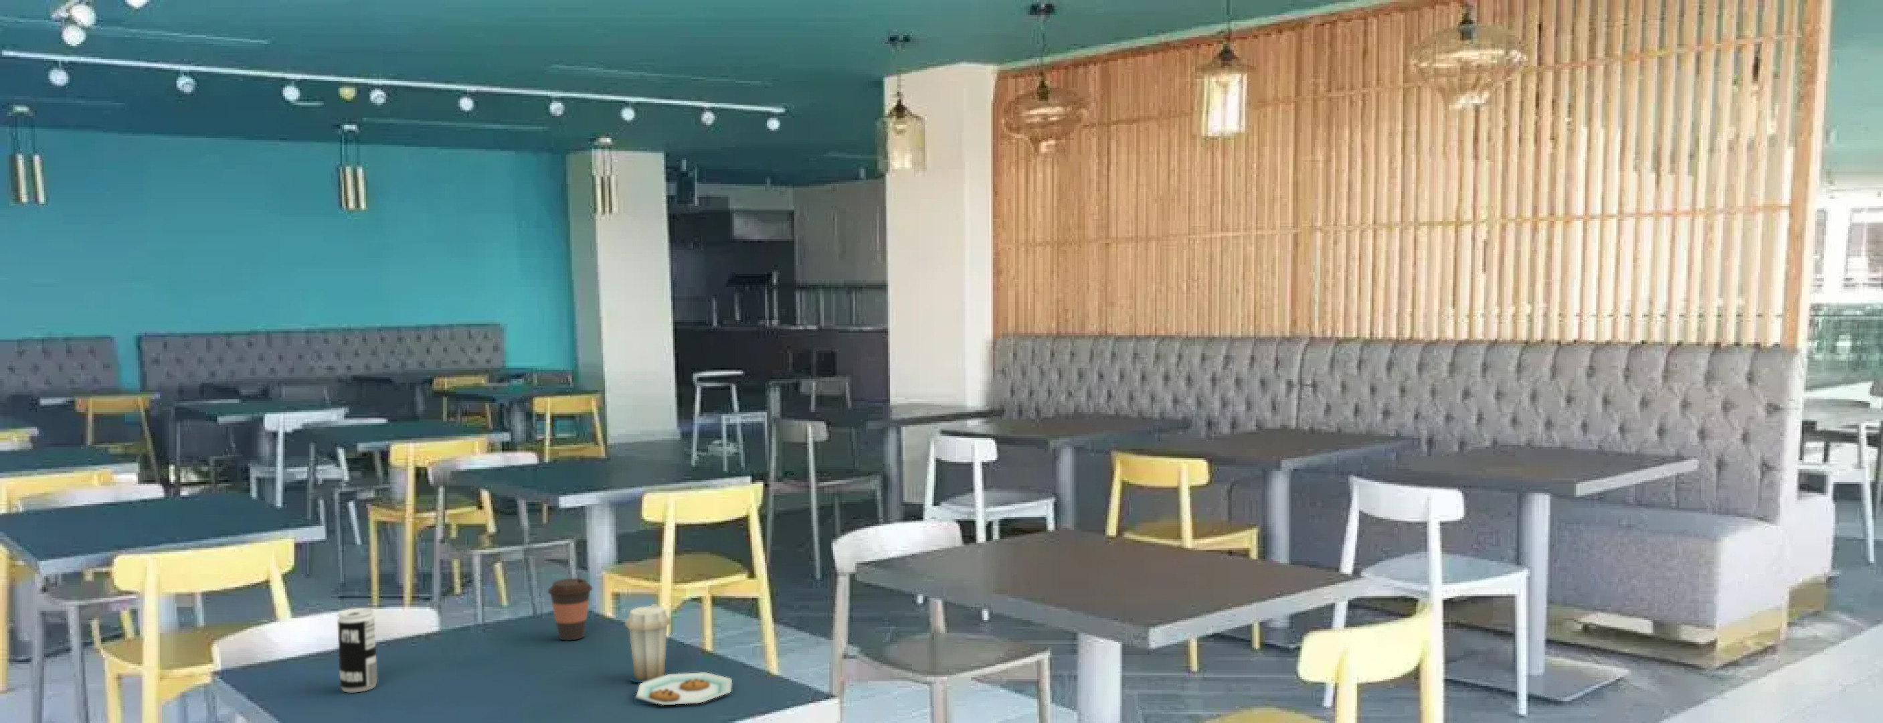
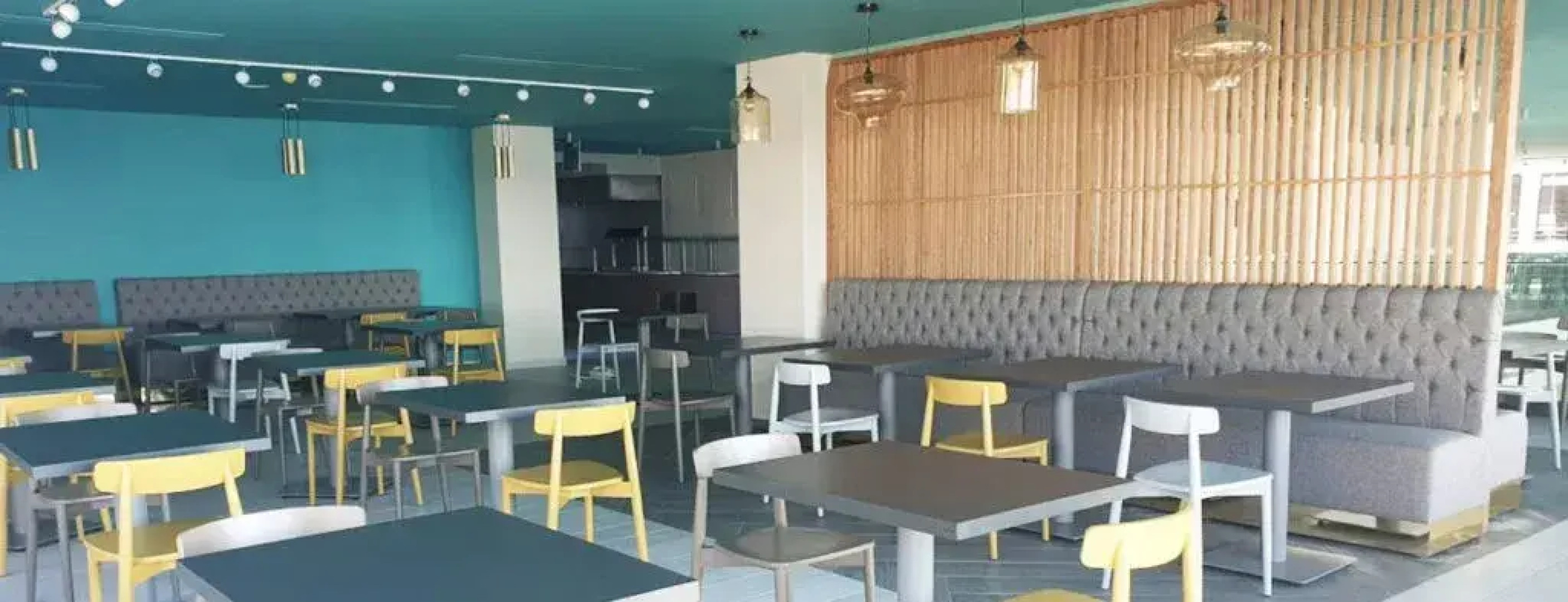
- coffee cup (570, 609)
- plate (665, 652)
- beverage can (358, 650)
